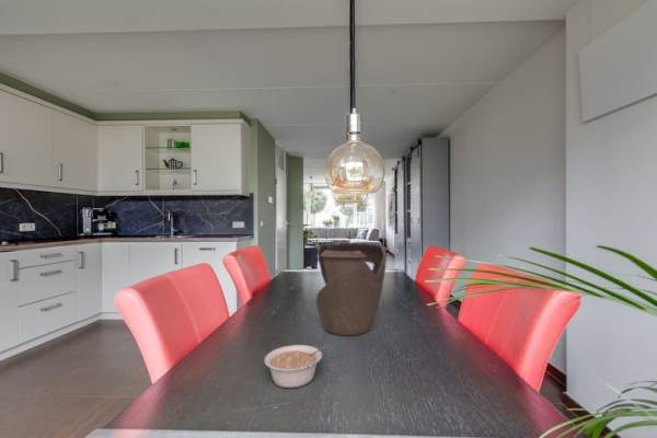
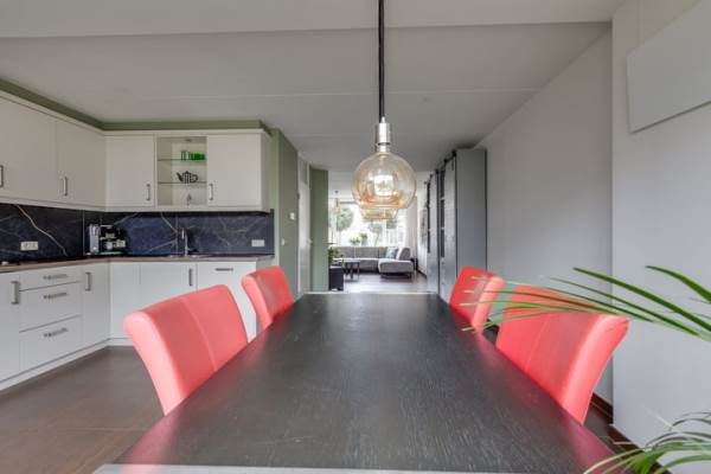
- legume (295, 364)
- decorative bowl (350, 286)
